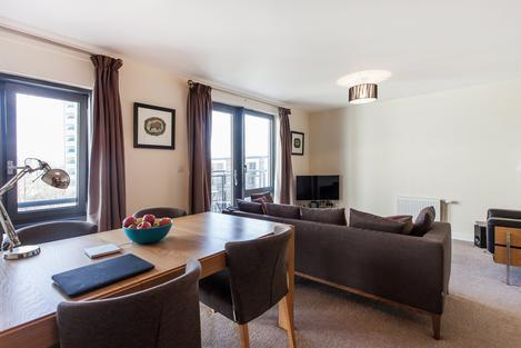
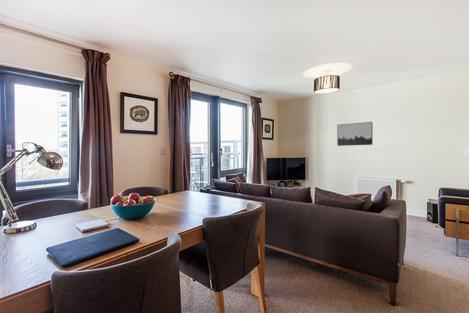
+ wall art (354, 134)
